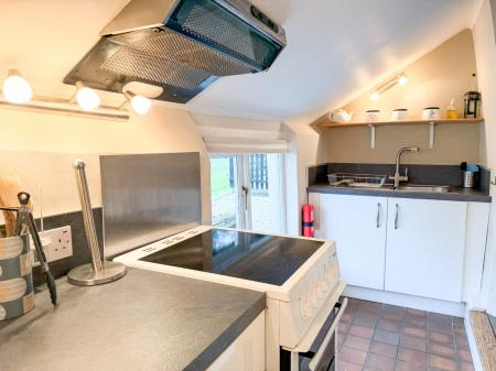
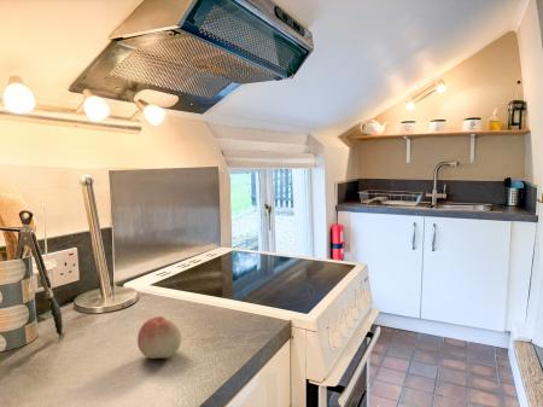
+ fruit (159, 337)
